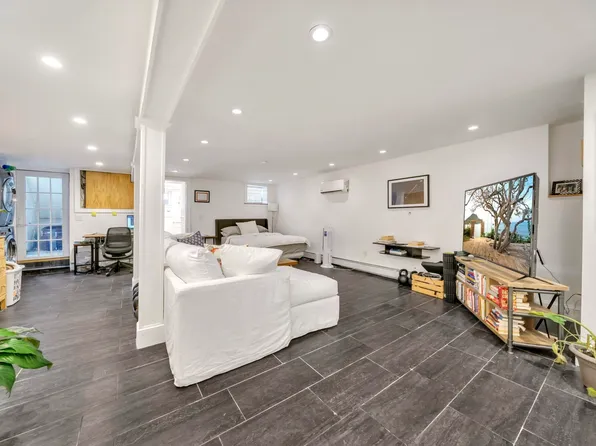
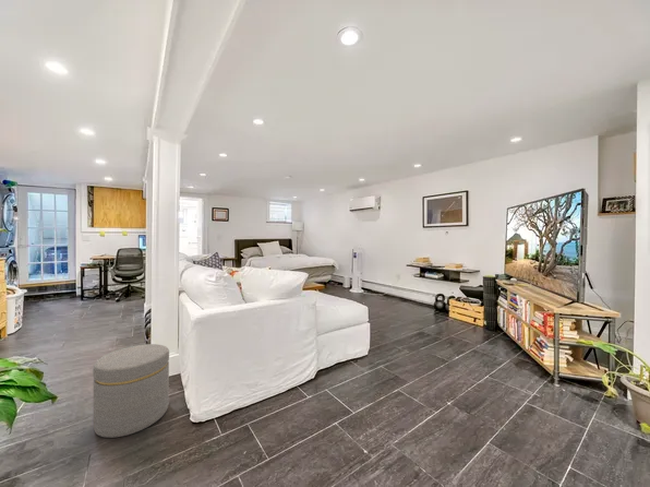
+ ottoman (133, 385)
